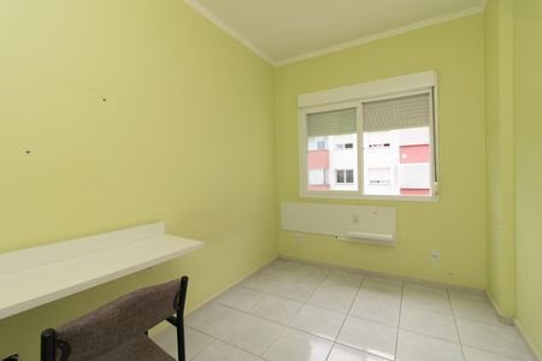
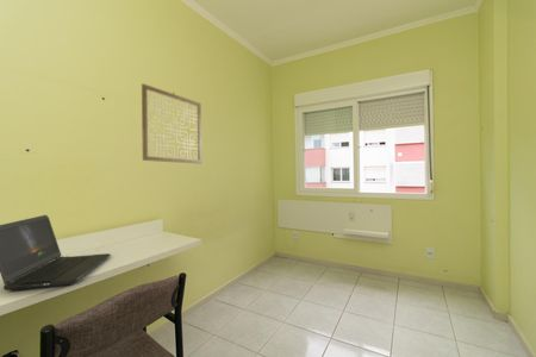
+ wall art (175, 126)
+ laptop computer (57, 245)
